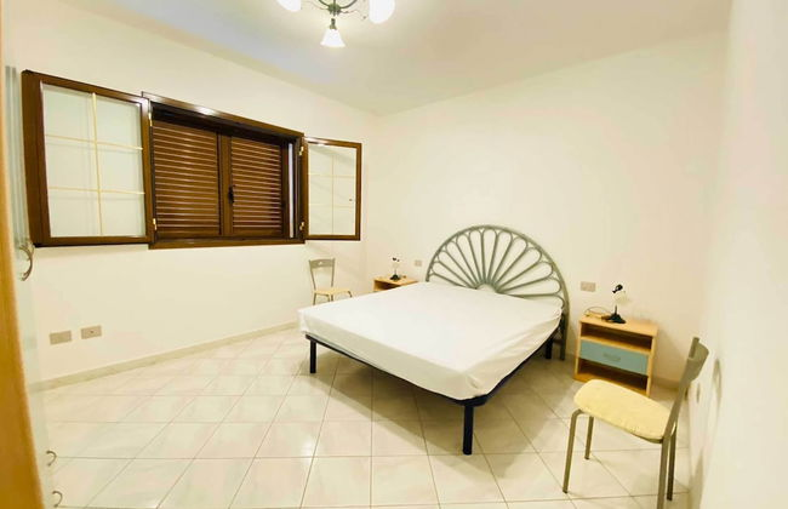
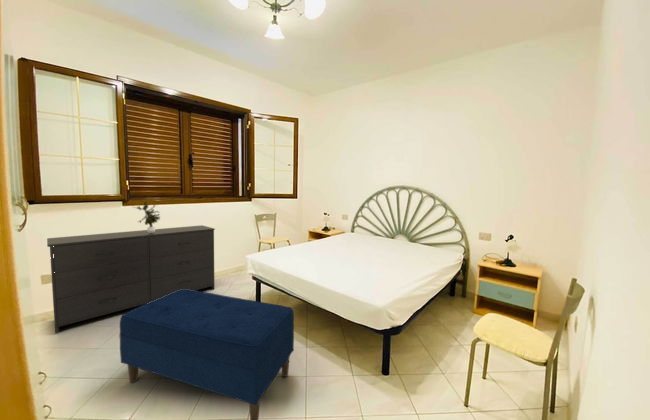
+ dresser (144, 267)
+ potted plant (147, 216)
+ bench (211, 344)
